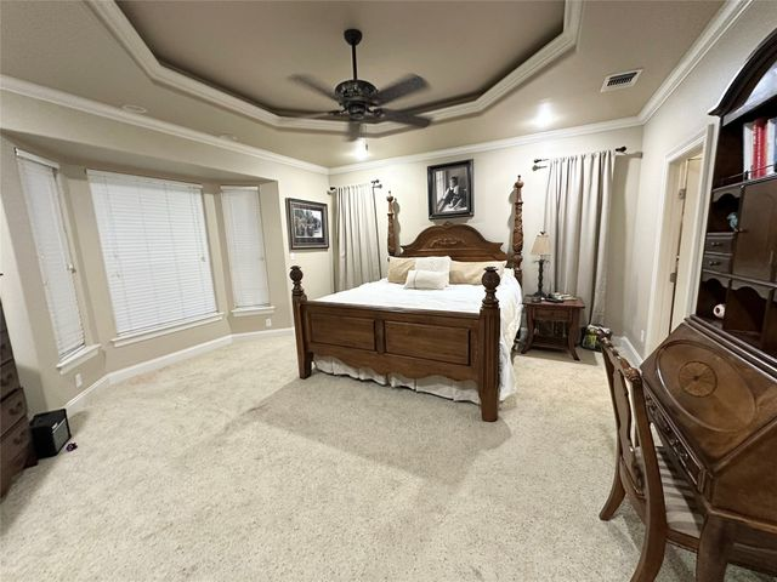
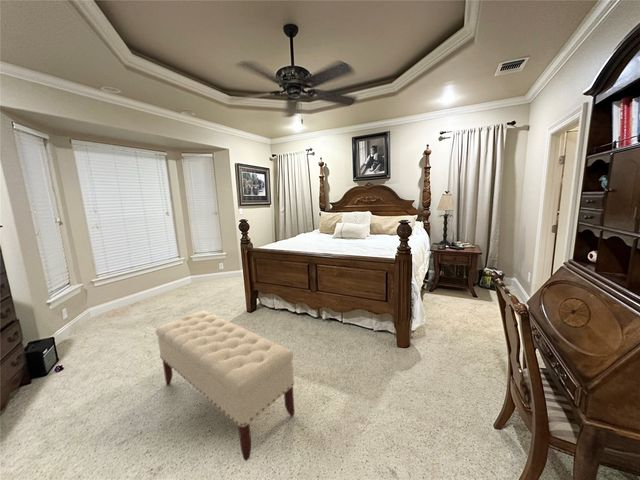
+ bench (221, 367)
